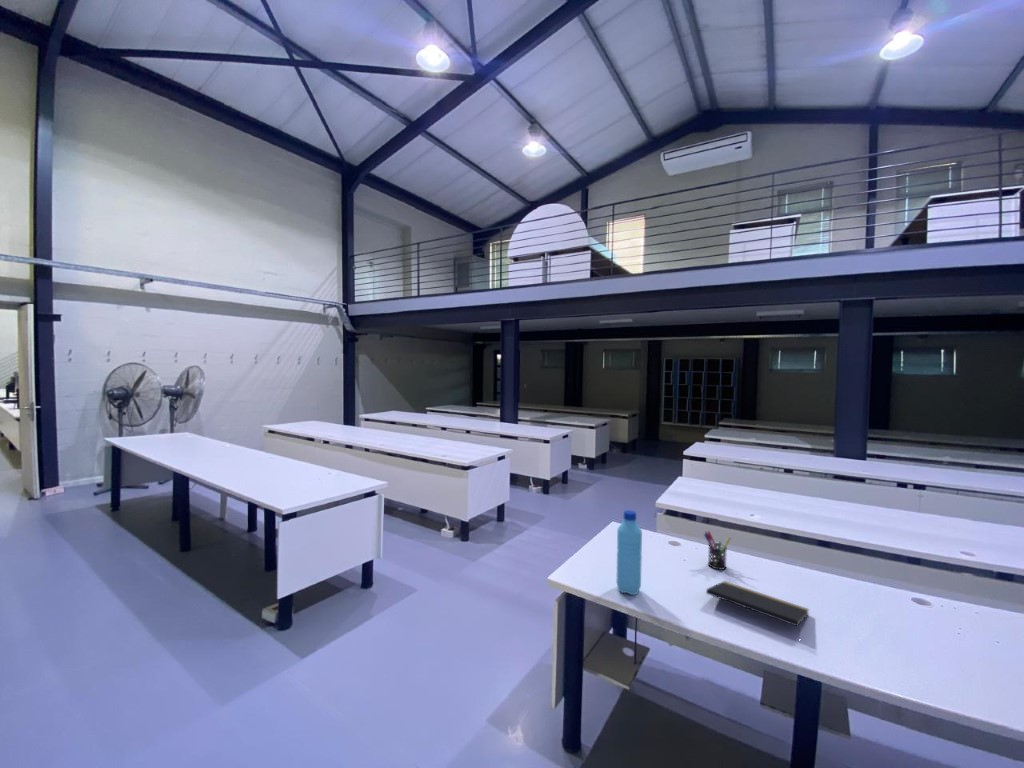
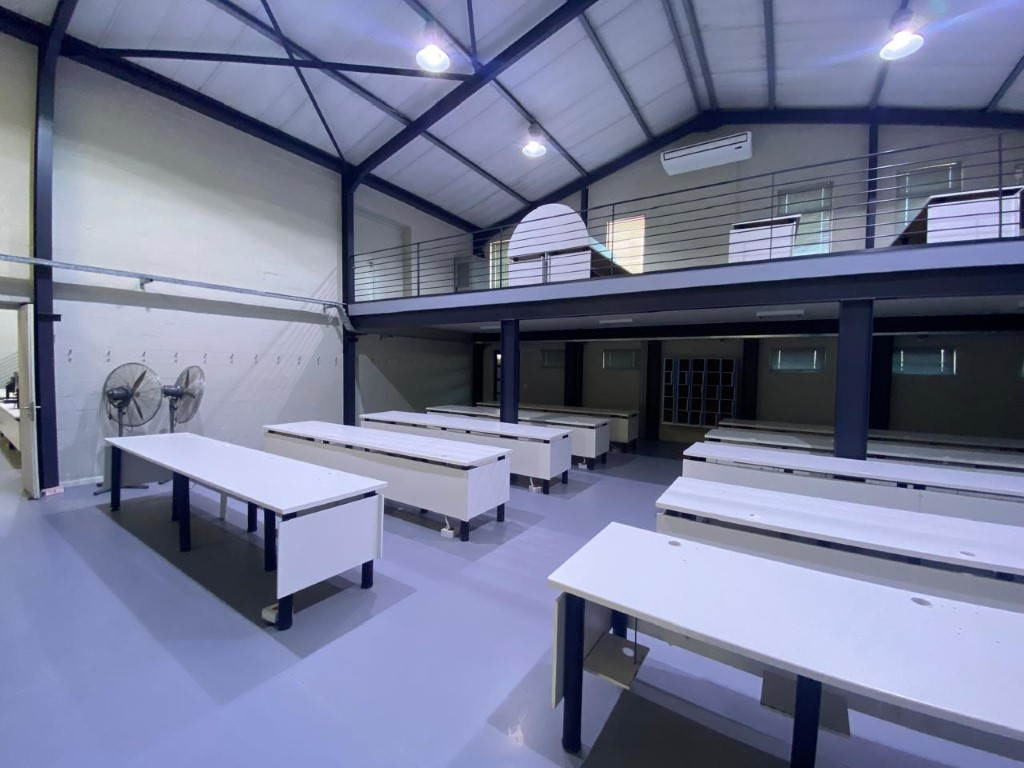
- pen holder (716, 549)
- notepad (756, 601)
- water bottle (629, 551)
